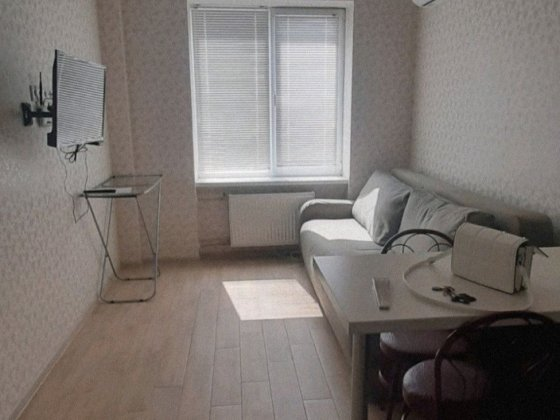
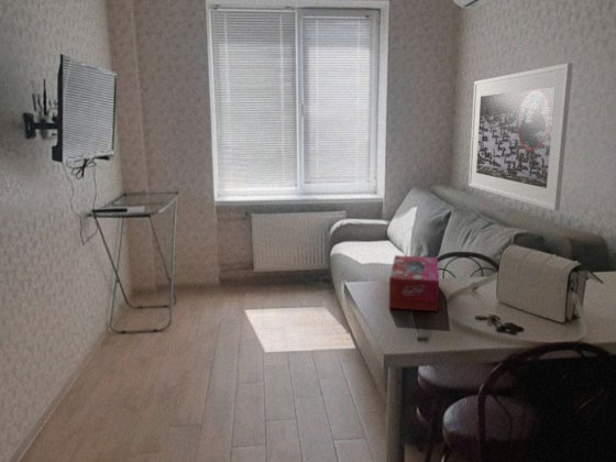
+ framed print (510, 136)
+ tissue box (414, 280)
